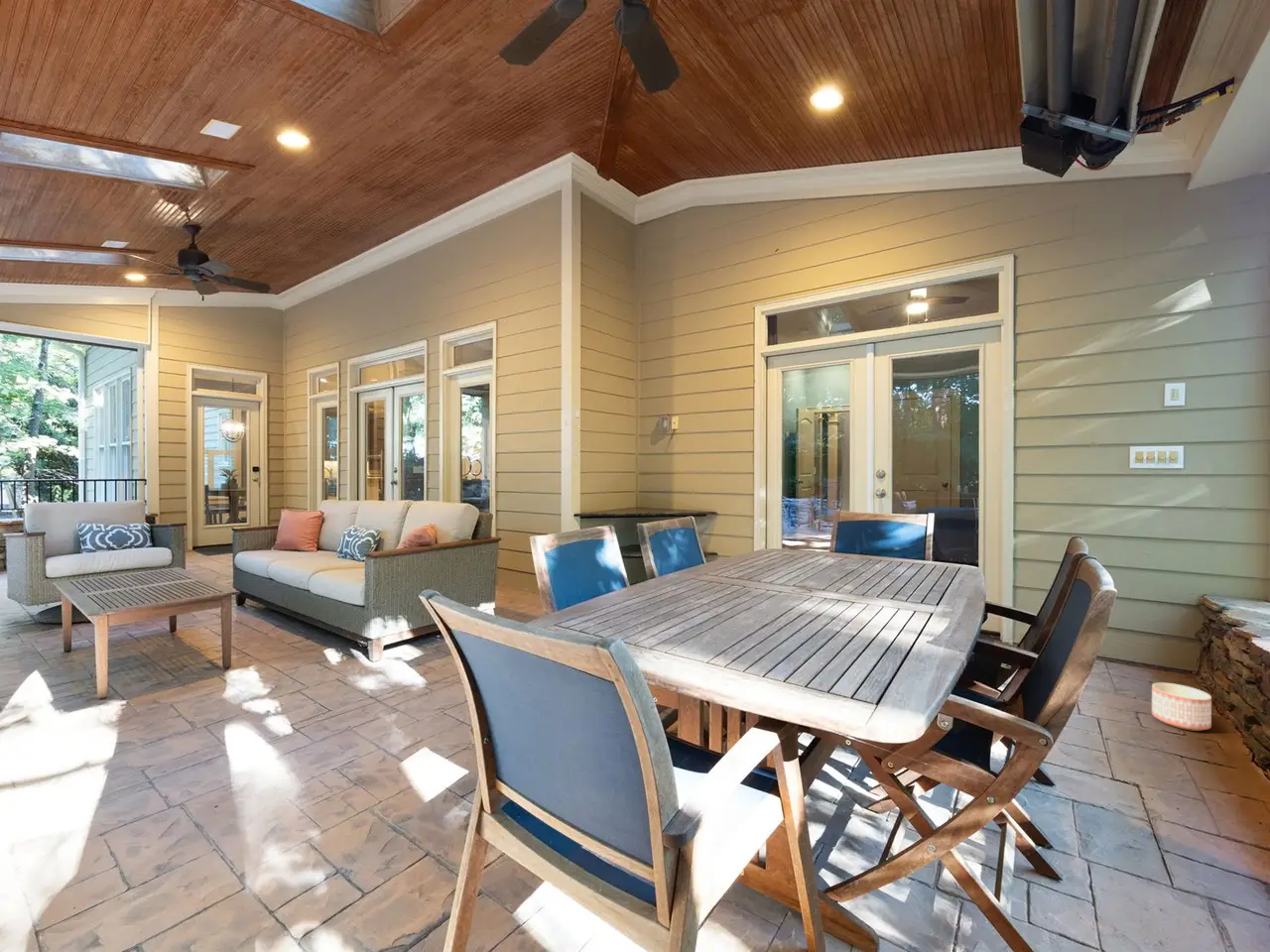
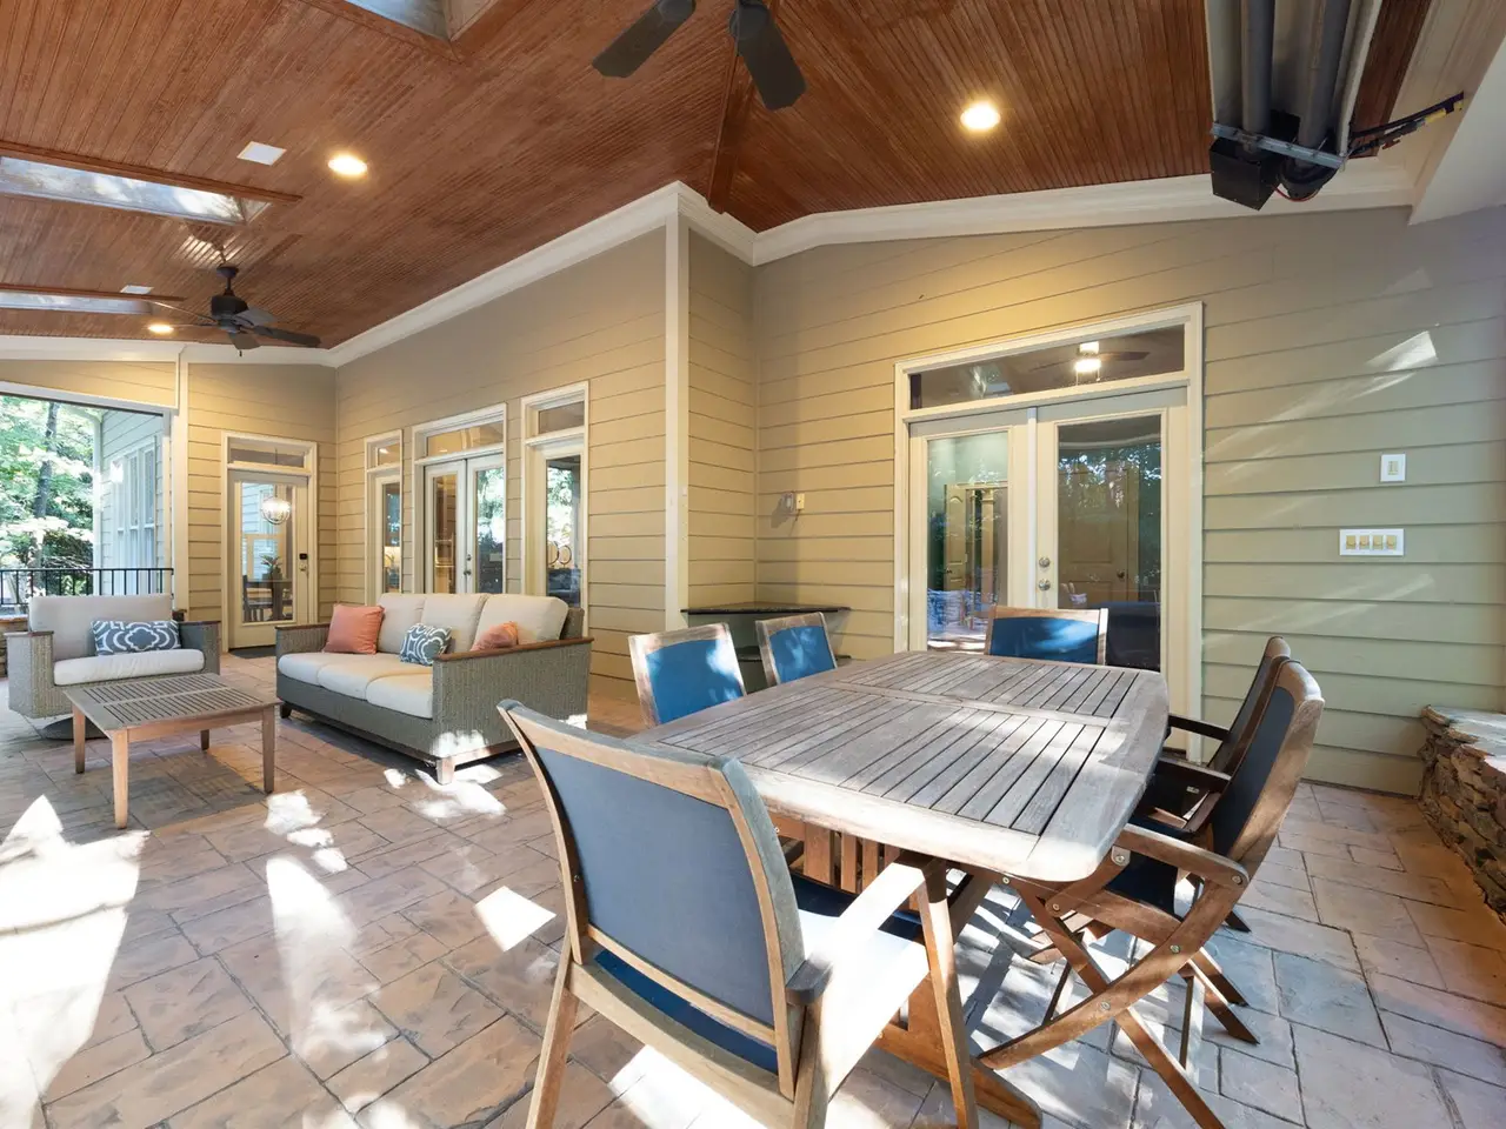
- planter (1181, 706)
